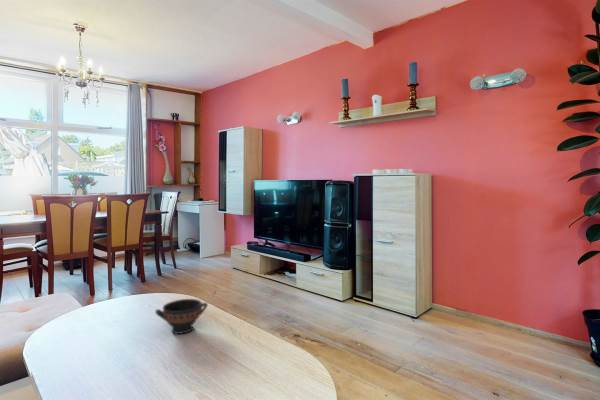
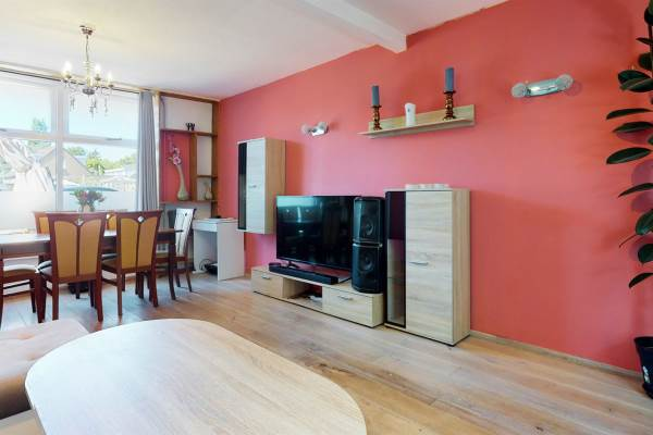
- bowl (182, 317)
